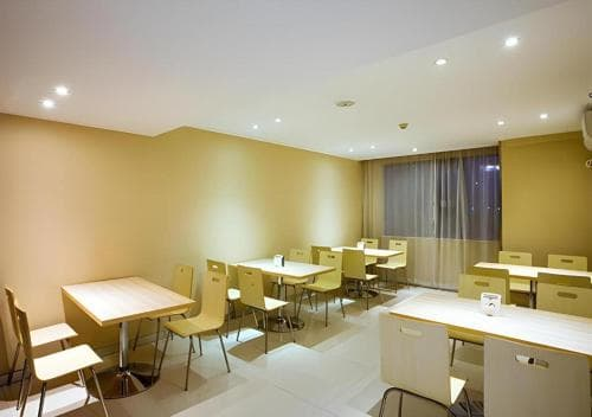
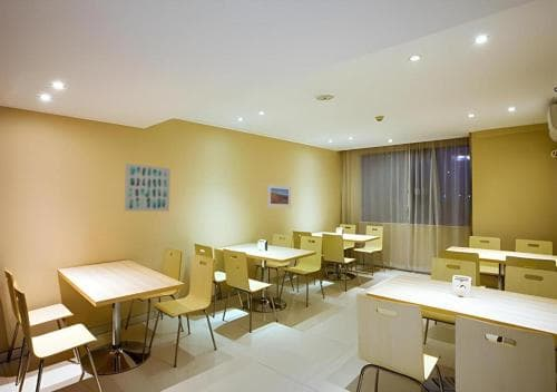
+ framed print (278, 196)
+ wall art (148, 188)
